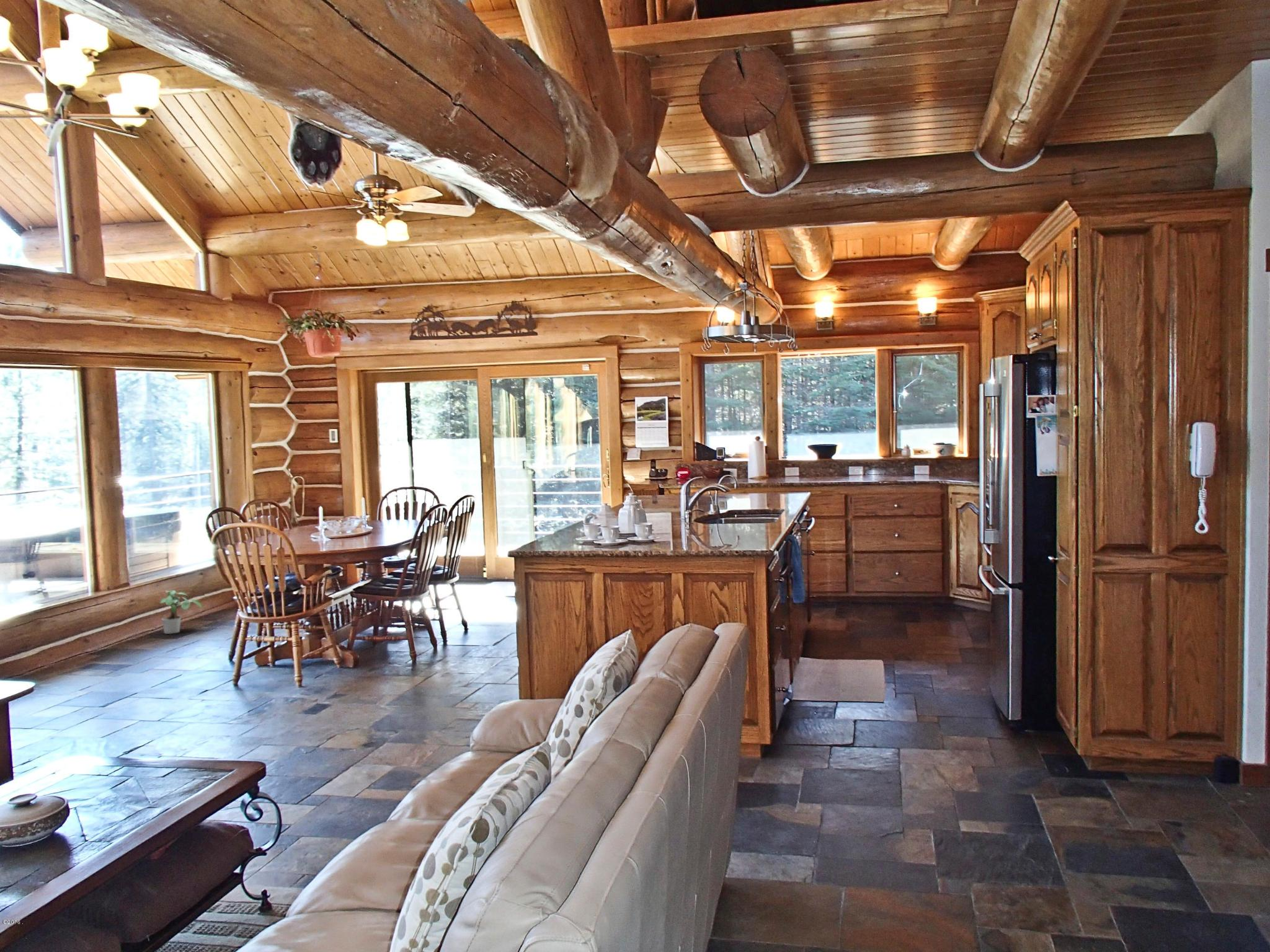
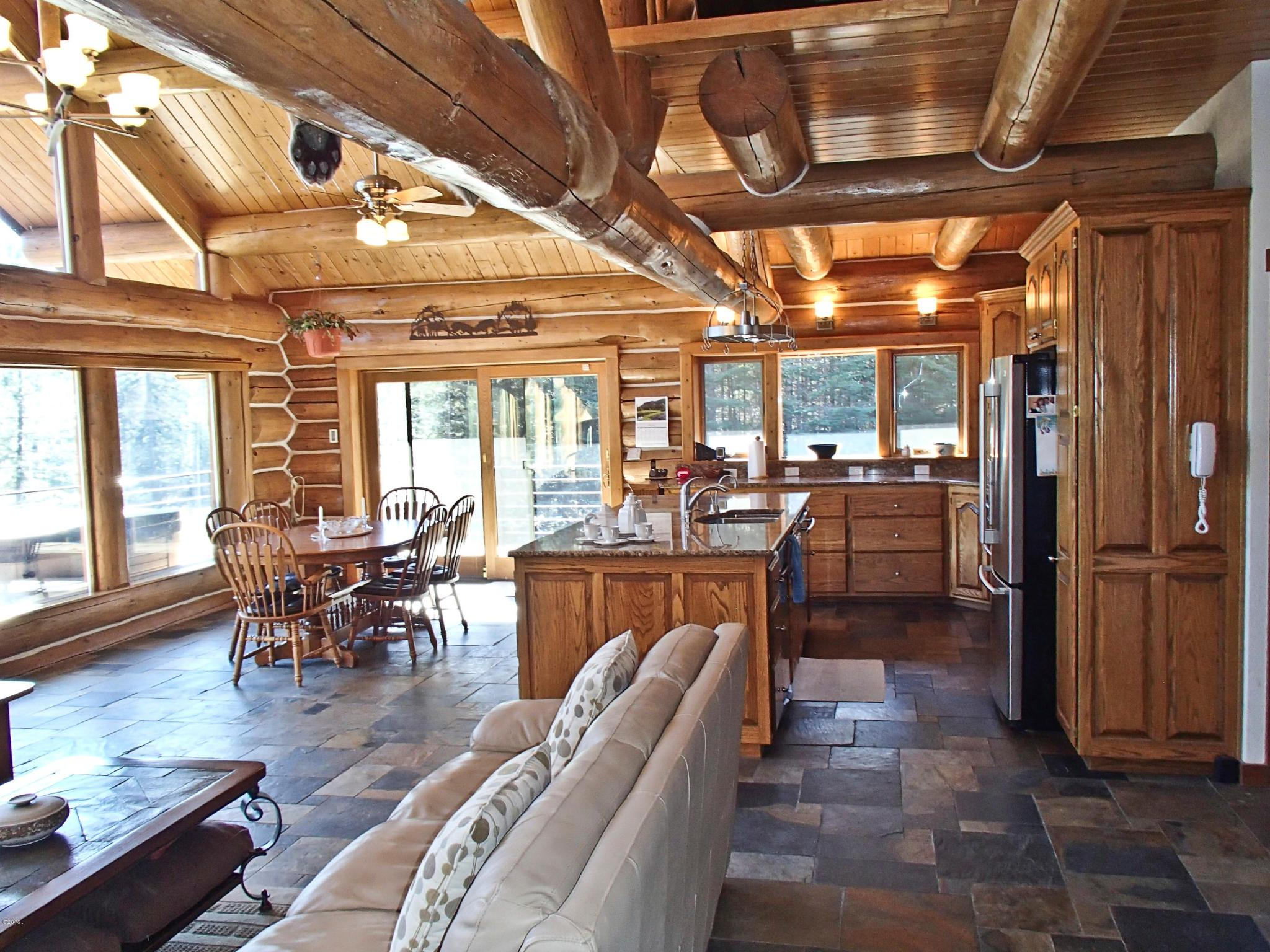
- potted plant (176, 611)
